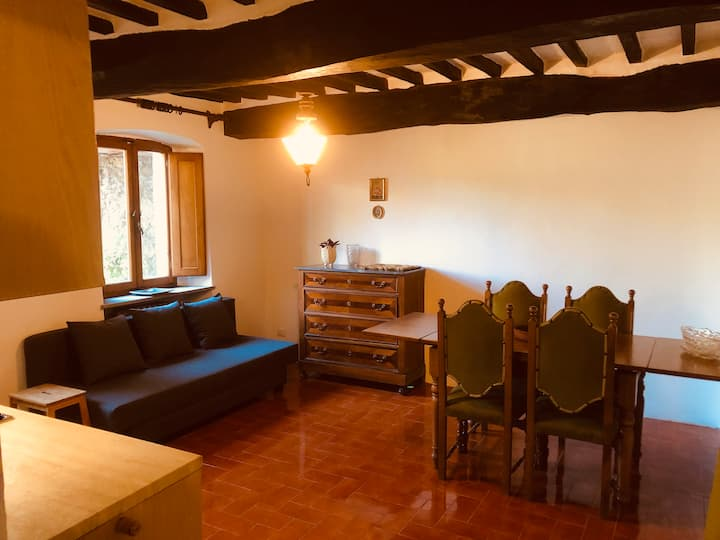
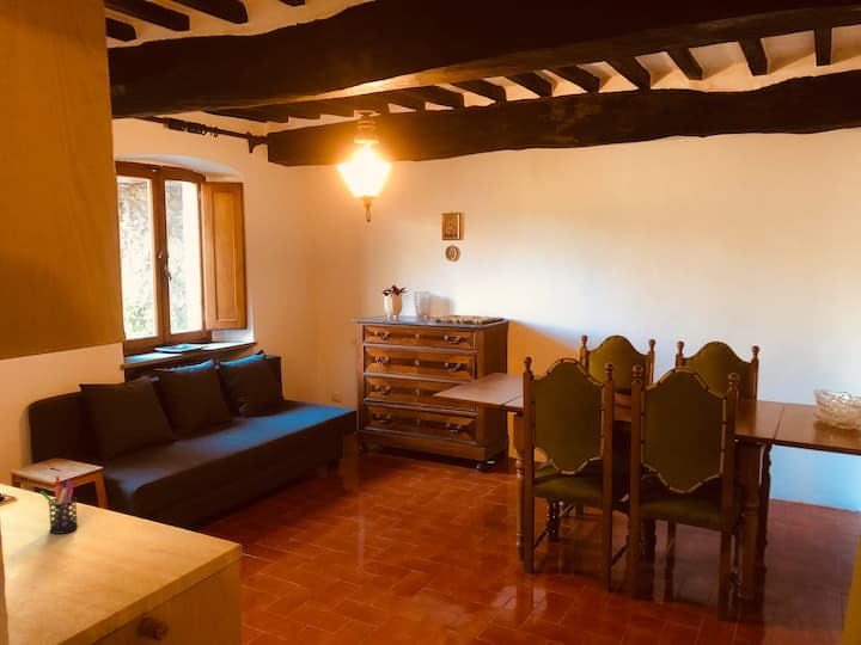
+ pen holder (59, 504)
